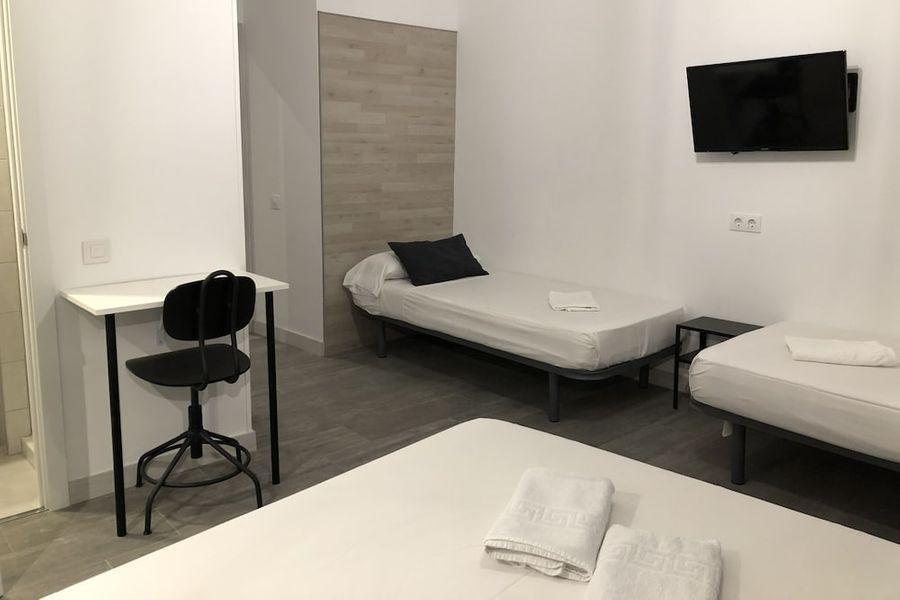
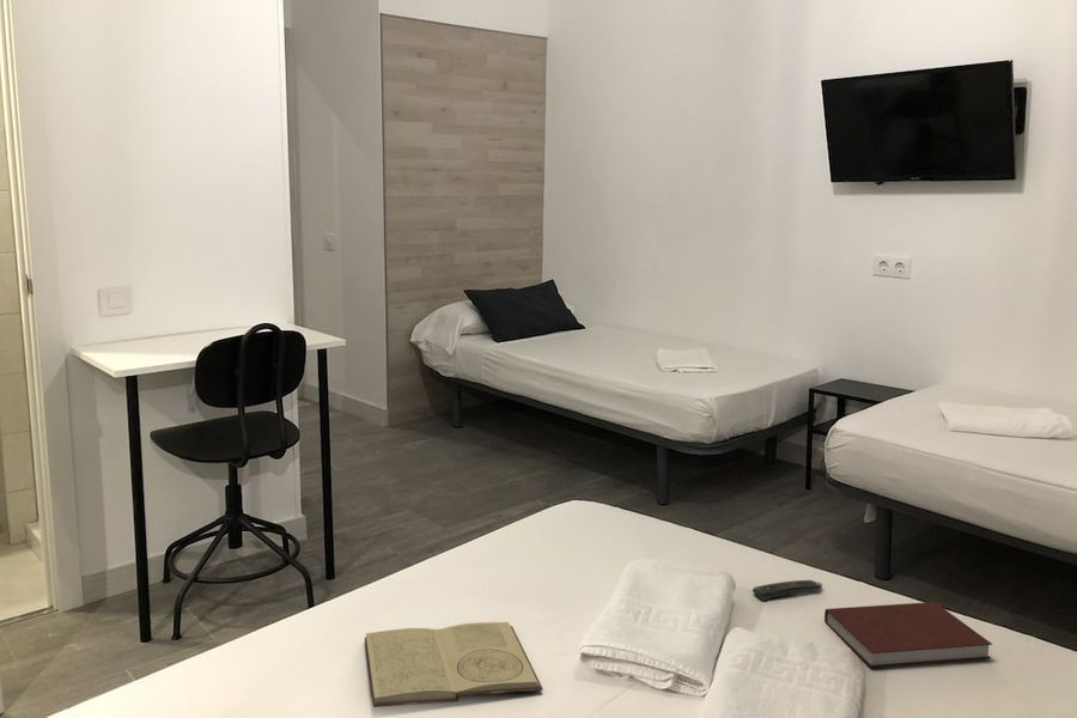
+ book (449, 659)
+ remote control (789, 588)
+ notebook (905, 632)
